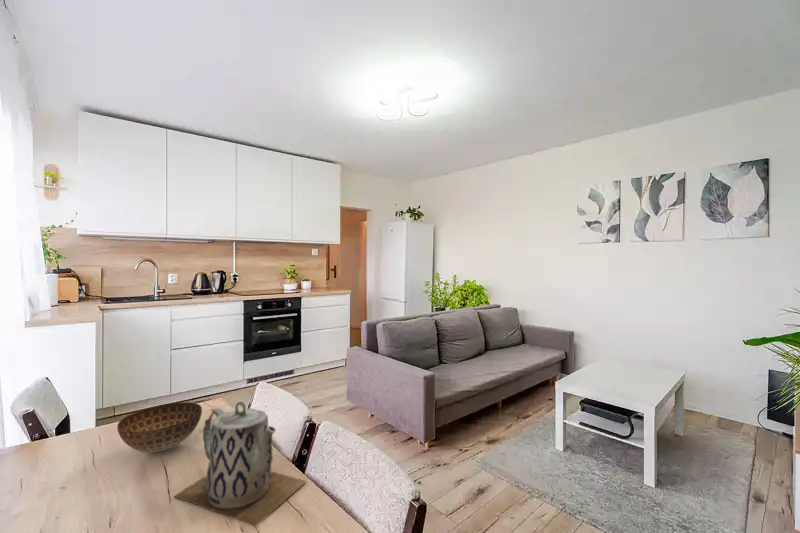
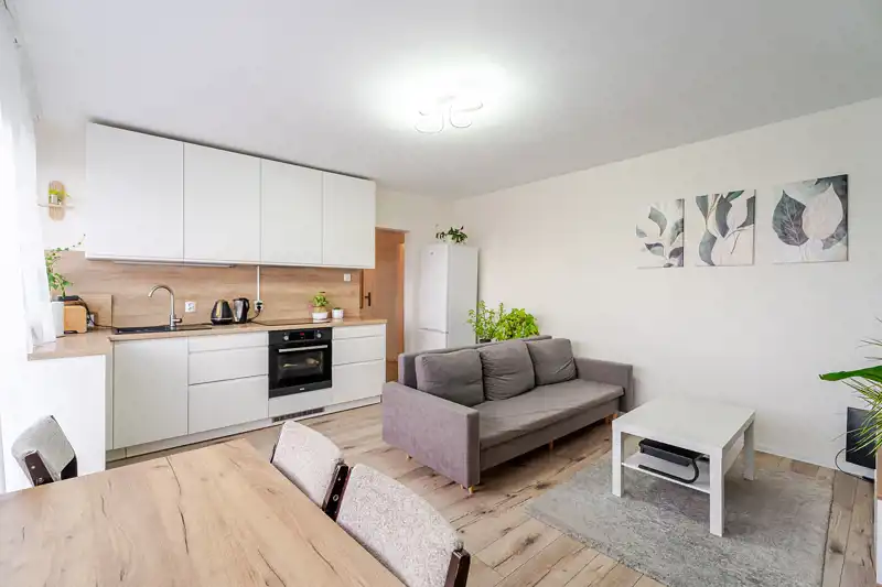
- teapot (242, 444)
- bowl (161, 431)
